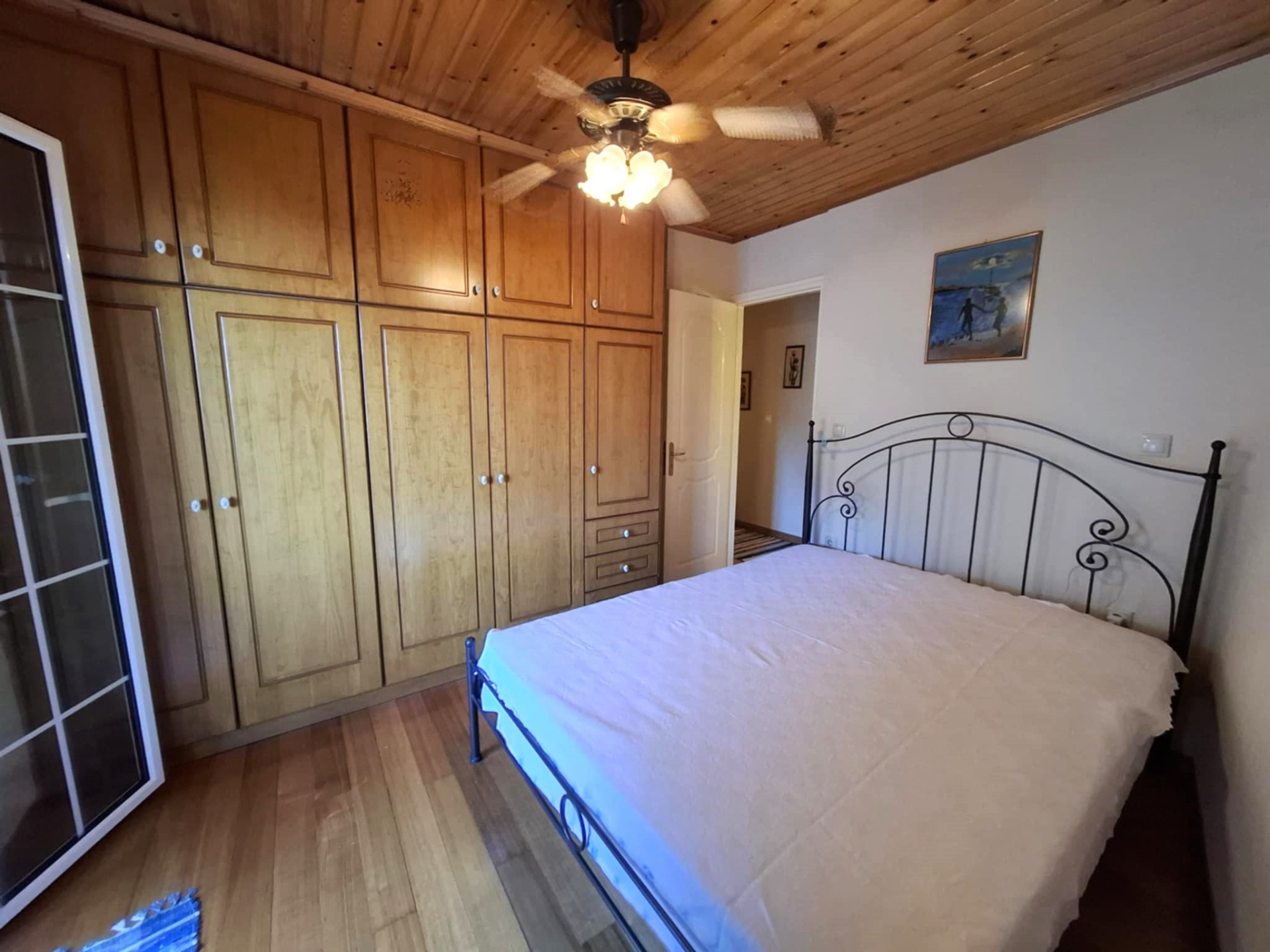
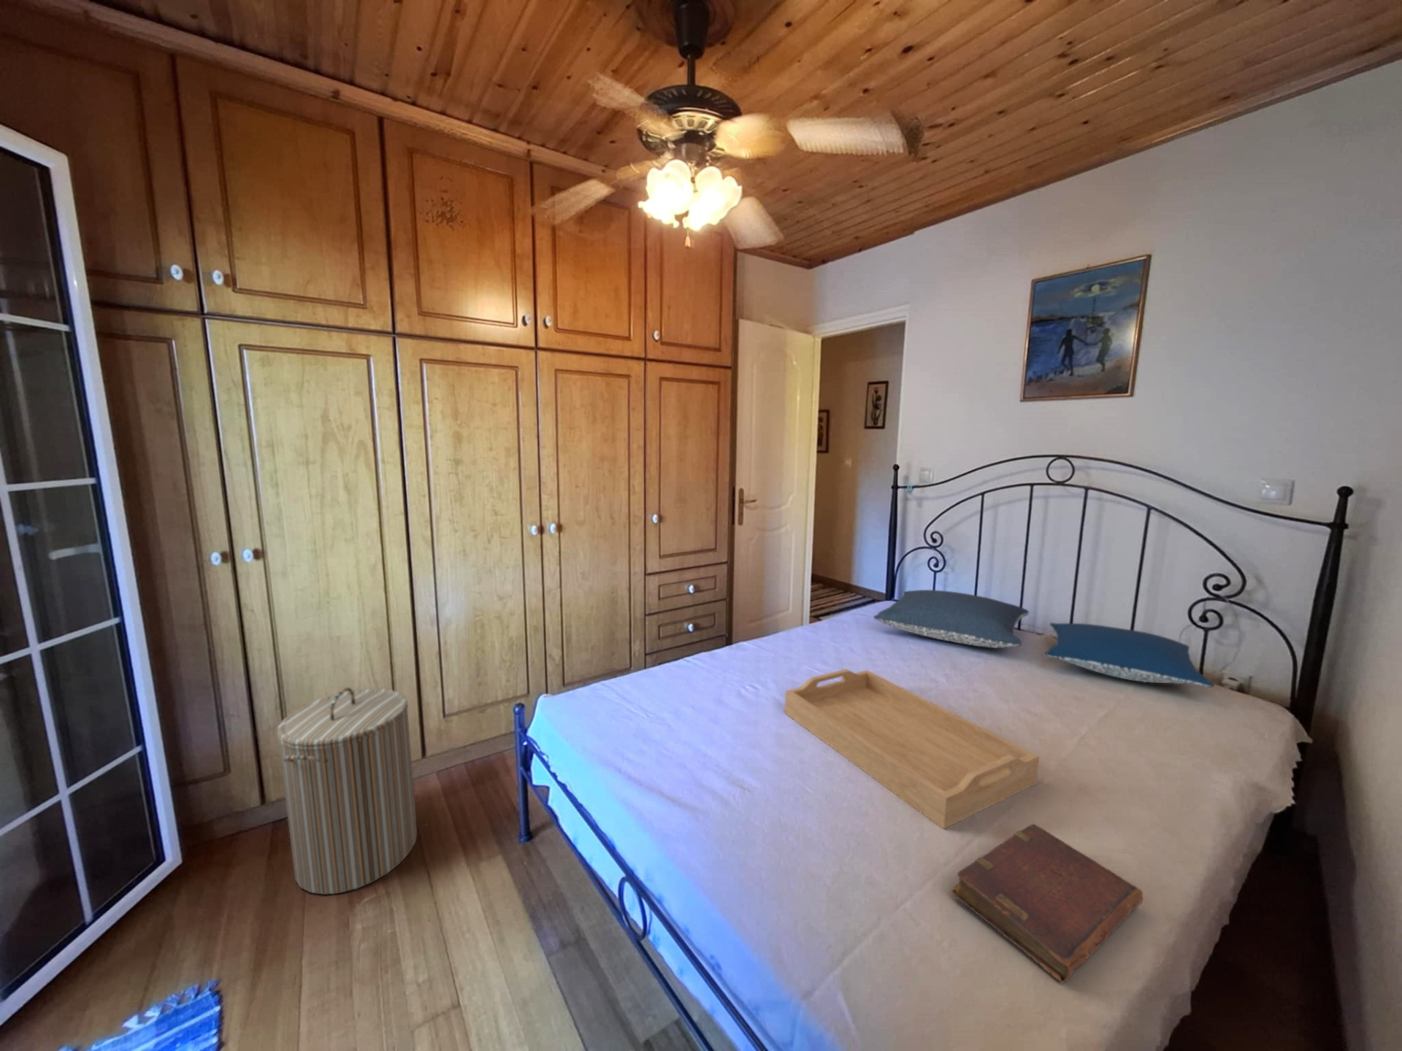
+ diary (1045, 891)
+ pillow (1118, 650)
+ pillow (953, 615)
+ laundry hamper (351, 773)
+ serving tray (896, 729)
